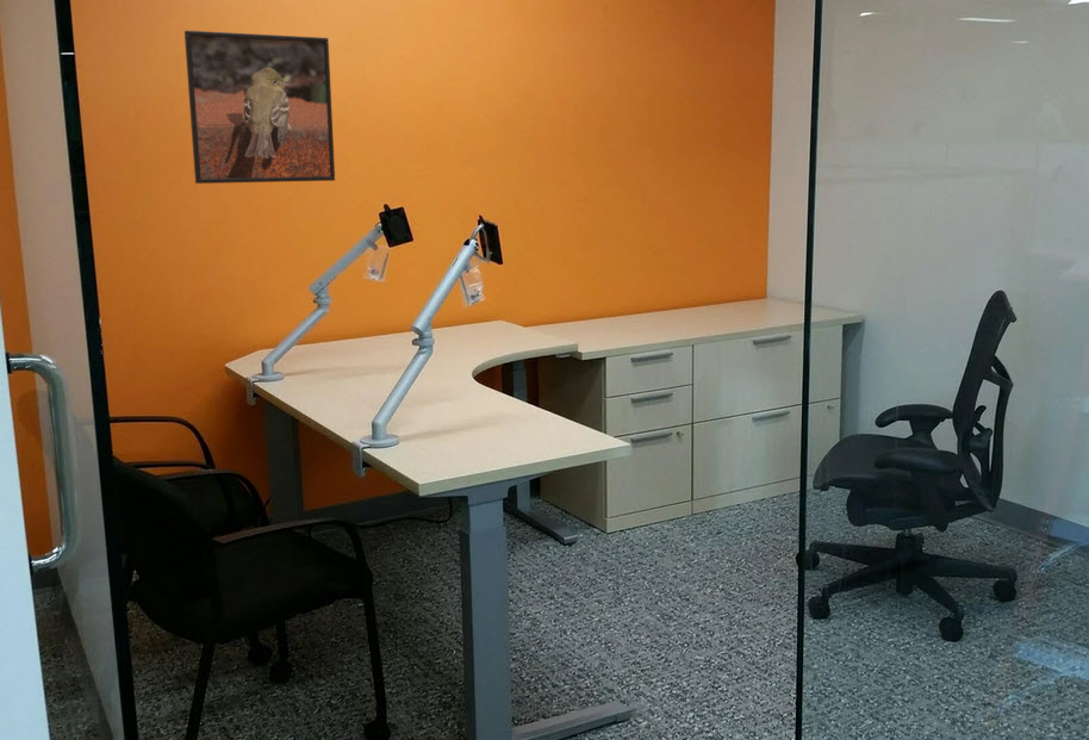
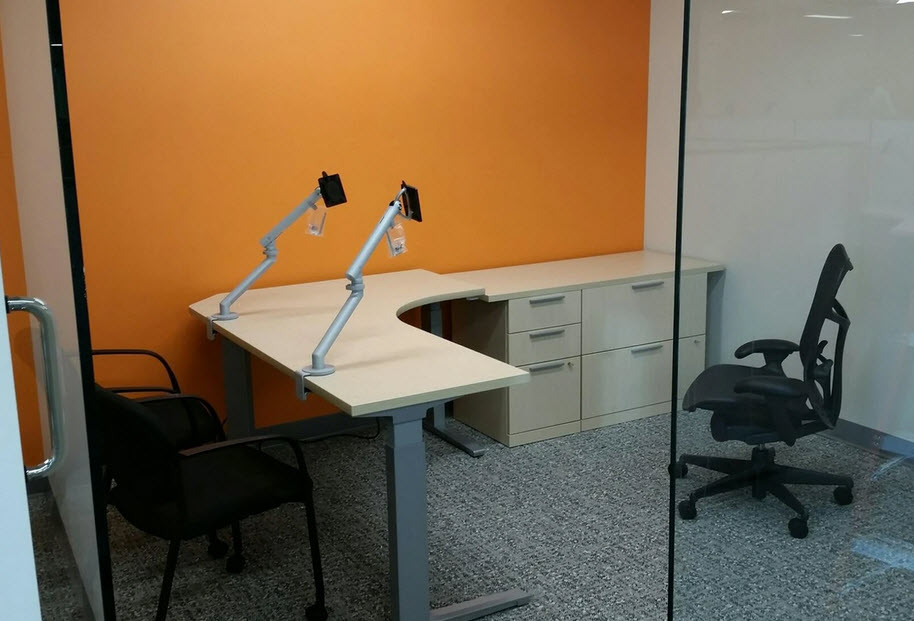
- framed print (262, 108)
